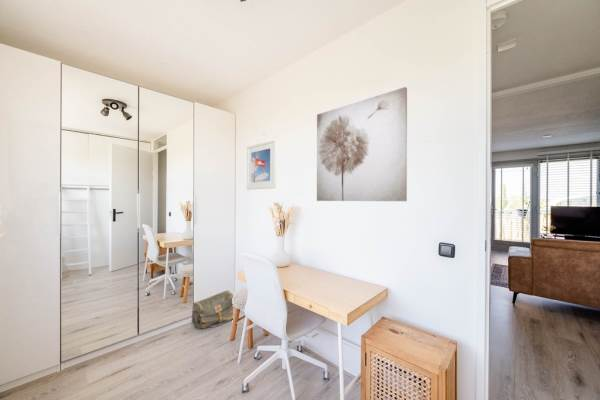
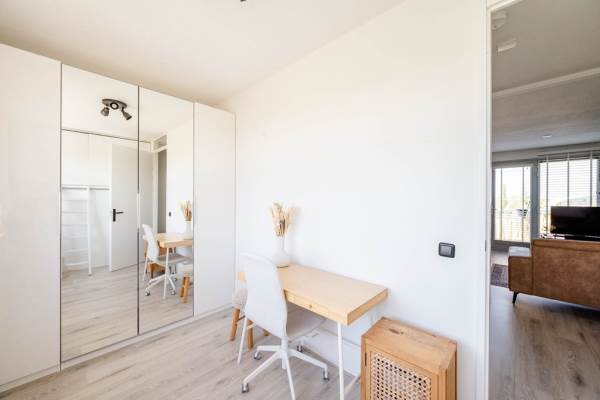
- wall art (355, 152)
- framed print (260, 166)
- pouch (213, 309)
